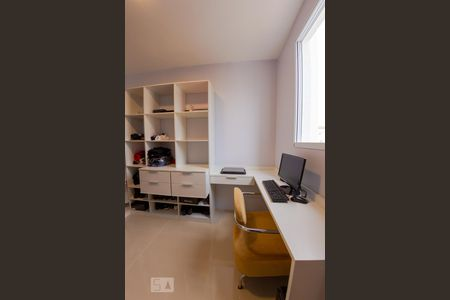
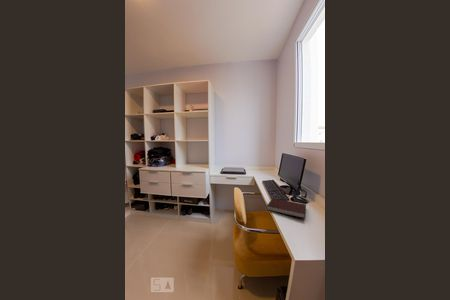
+ notebook (286, 207)
